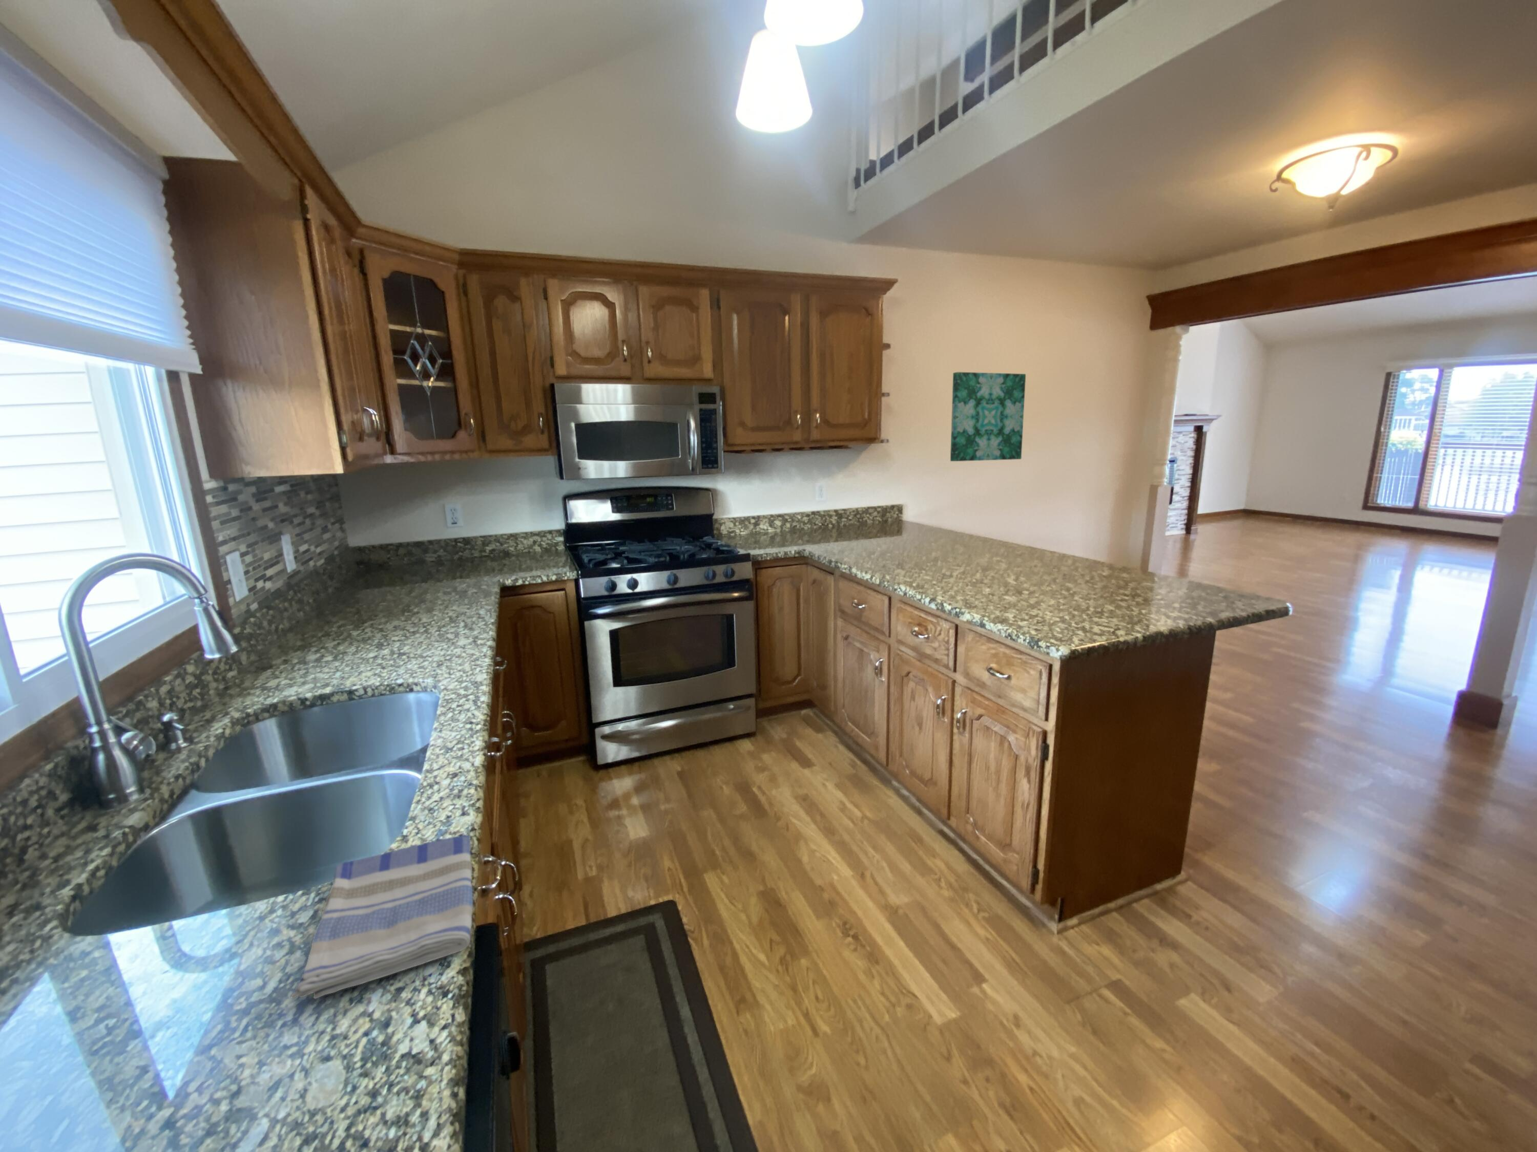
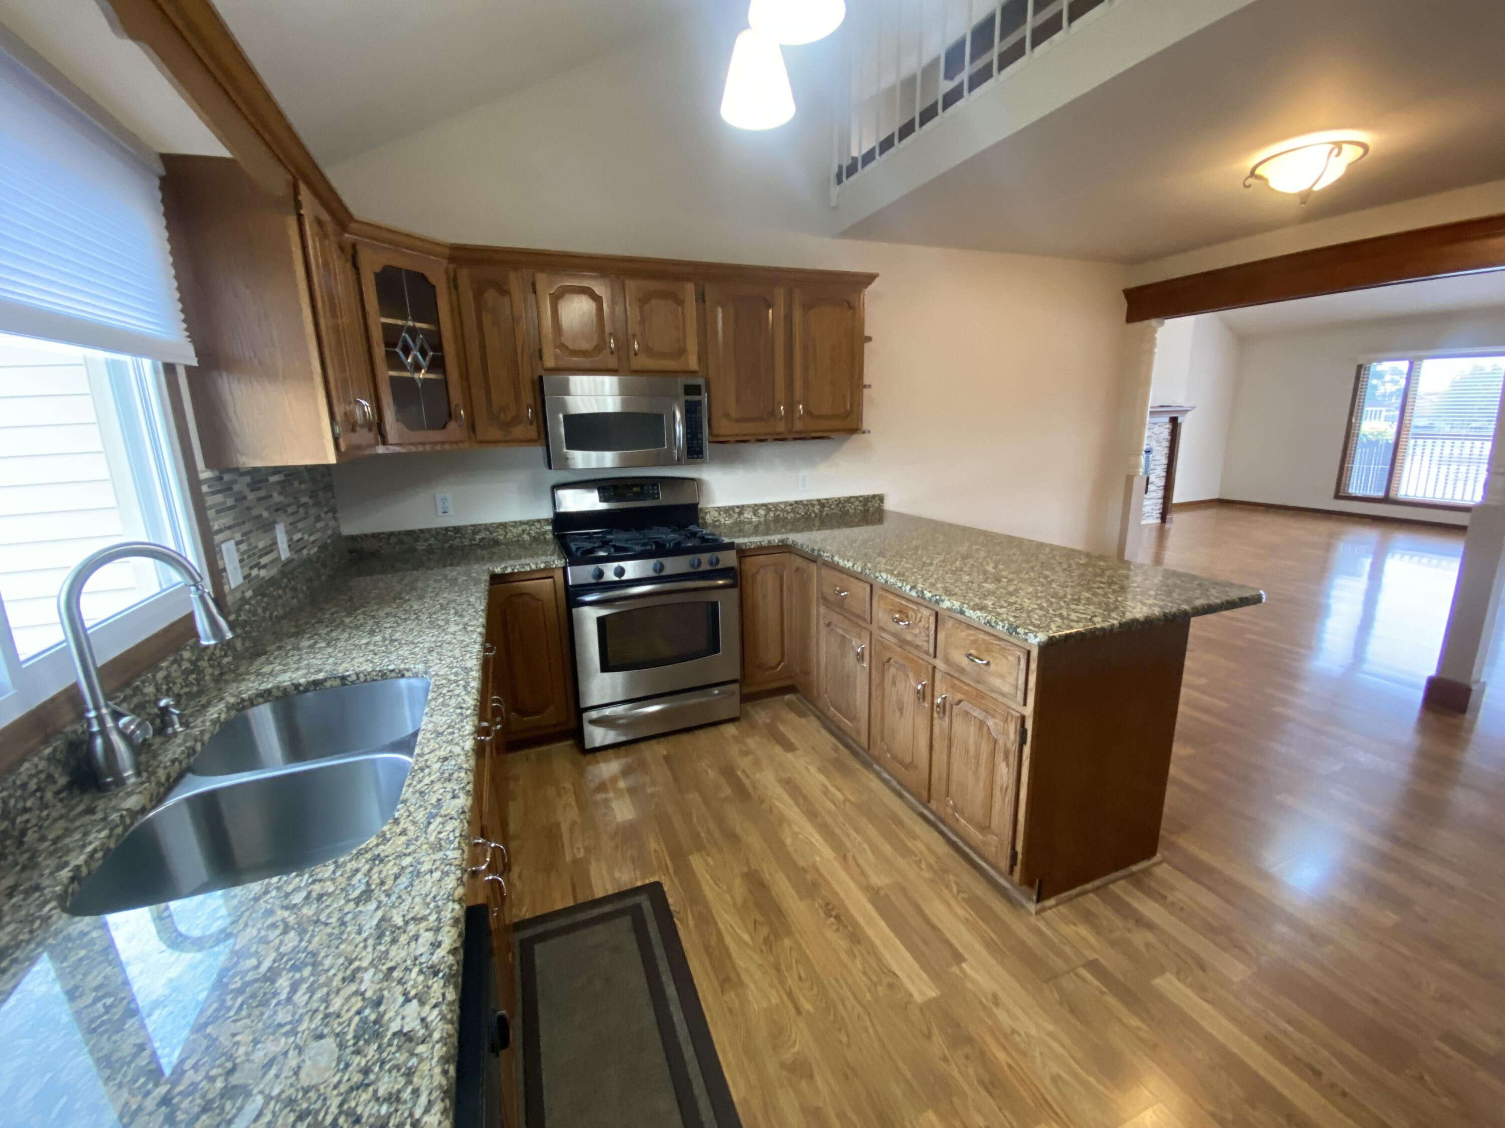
- wall art (988, 417)
- dish towel (397, 903)
